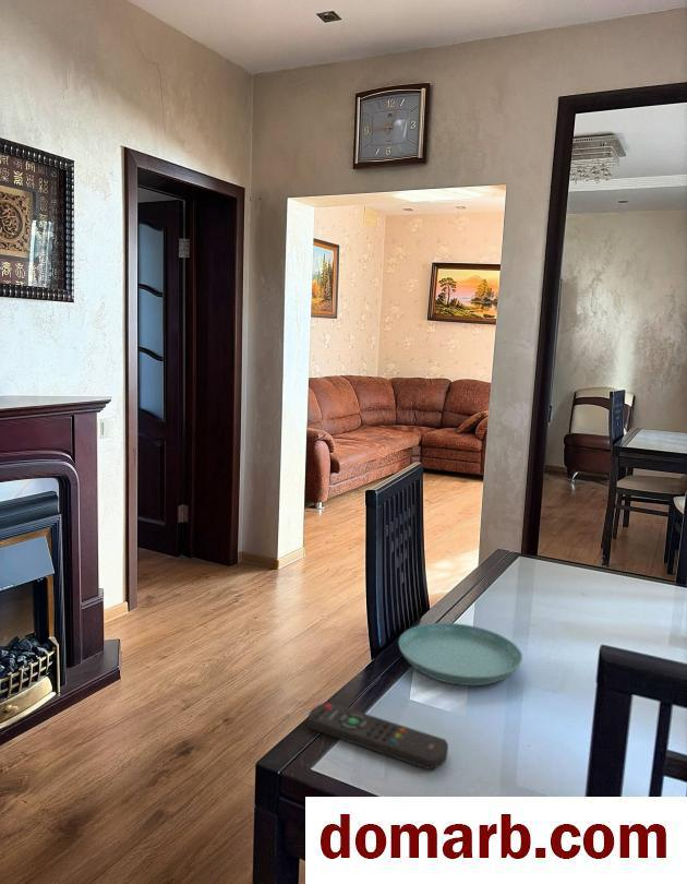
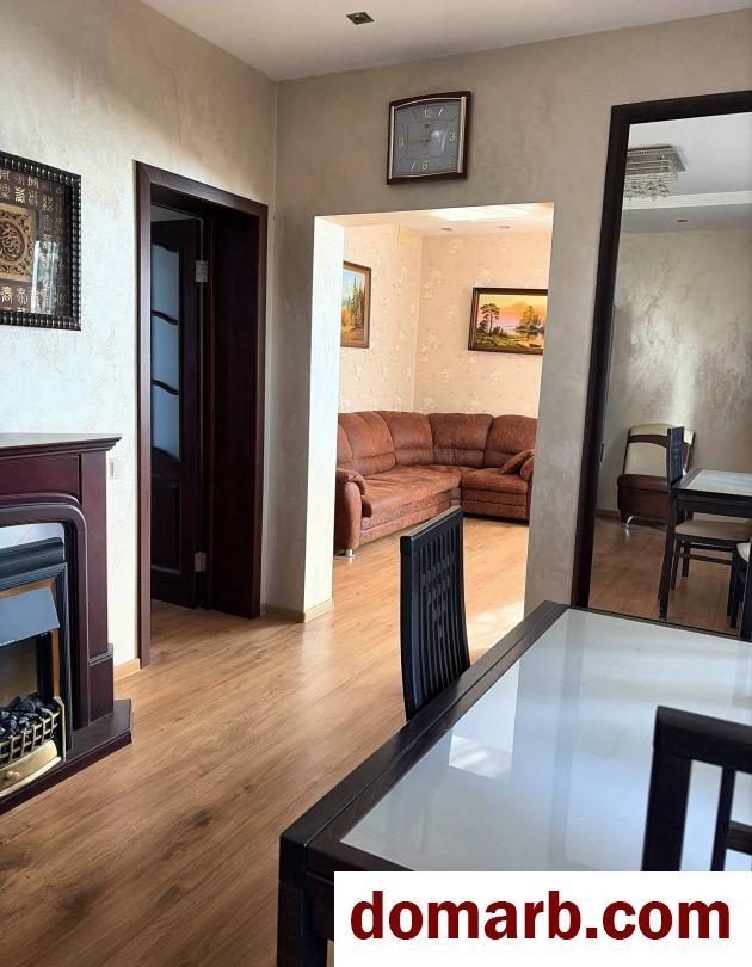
- saucer (459, 654)
- remote control (375, 732)
